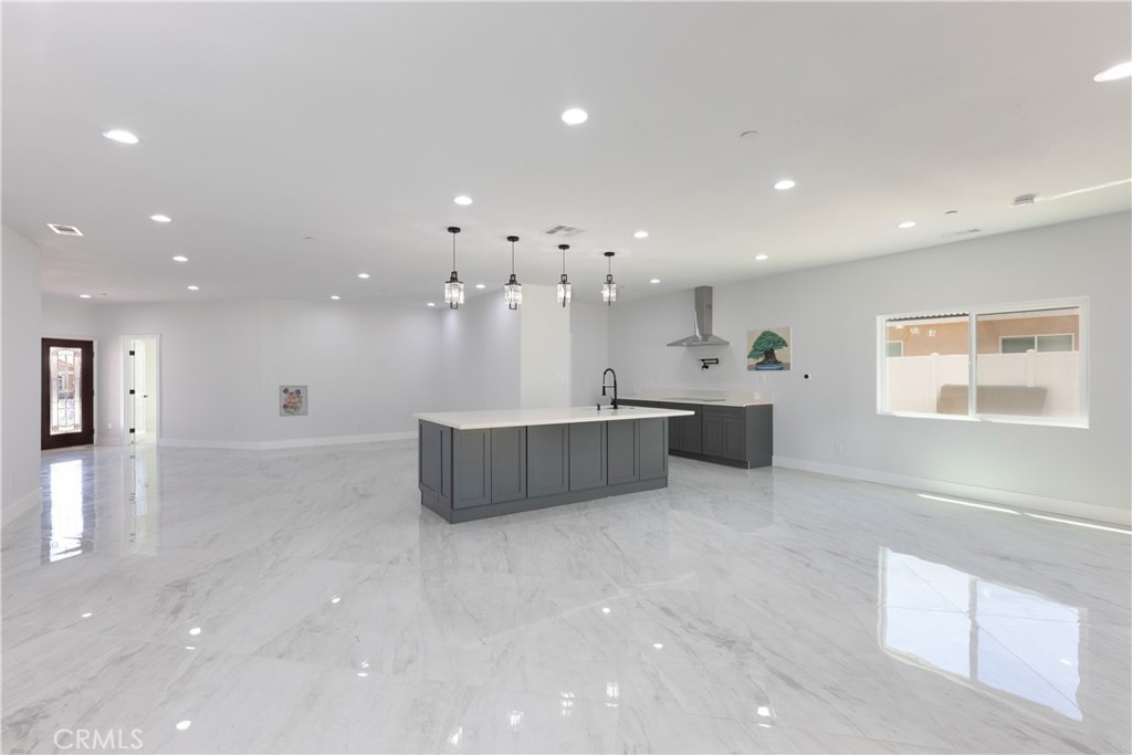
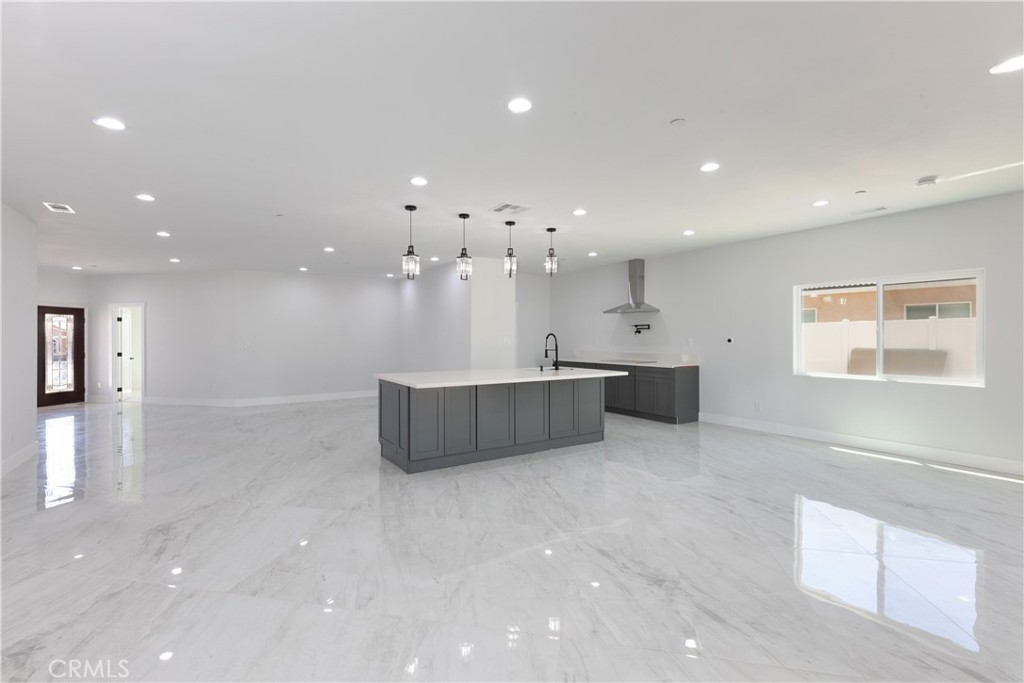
- wall art (293, 400)
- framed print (768, 349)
